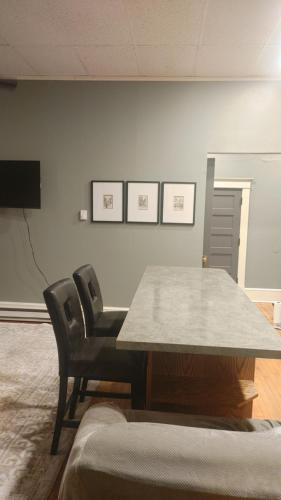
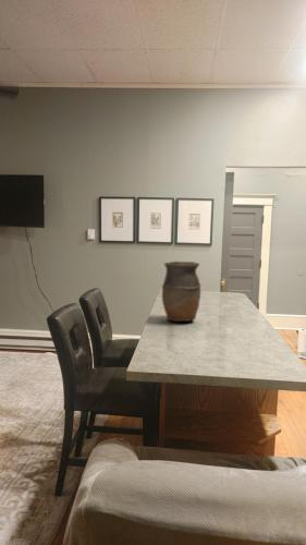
+ vase (181, 291)
